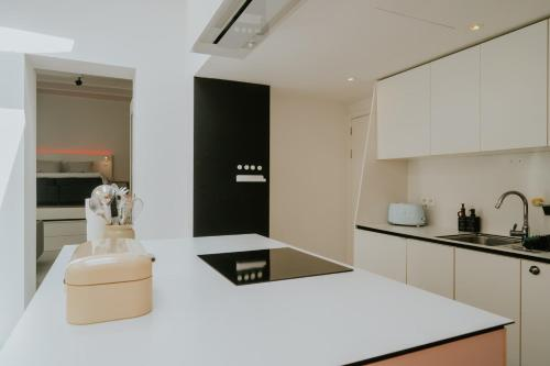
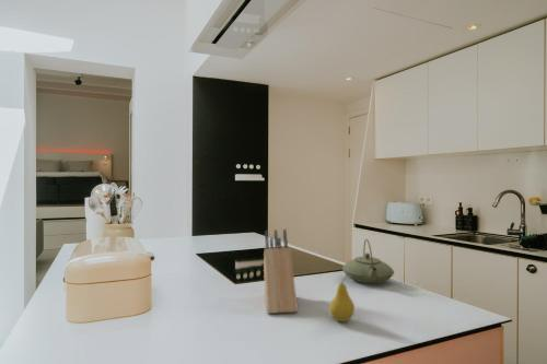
+ knife block (278, 266)
+ fruit (341, 296)
+ teapot (368, 259)
